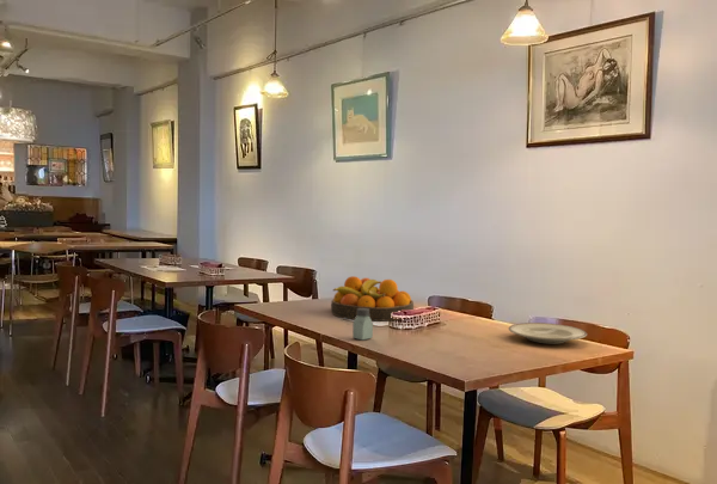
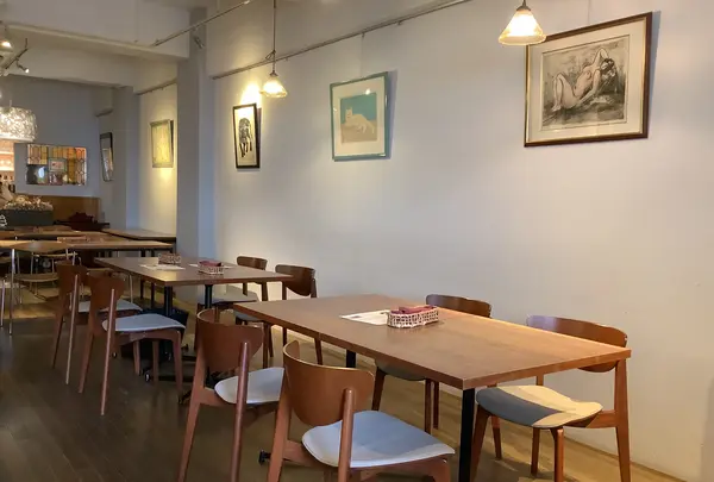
- plate (546, 335)
- fruit bowl (372, 295)
- saltshaker (362, 323)
